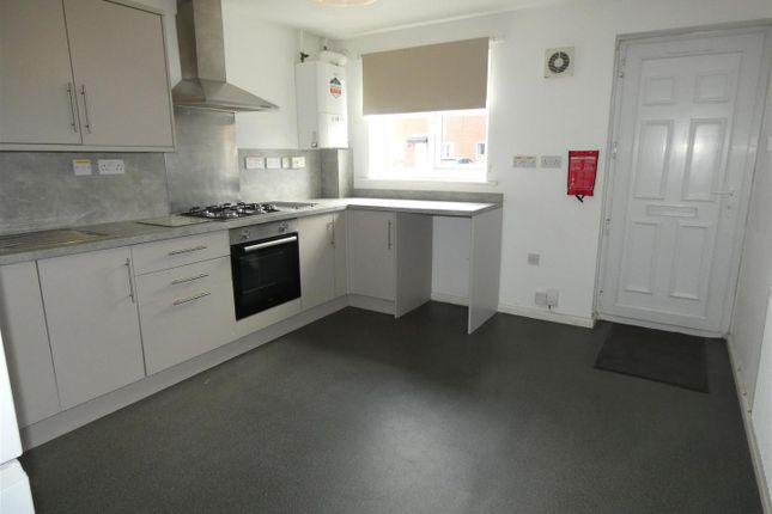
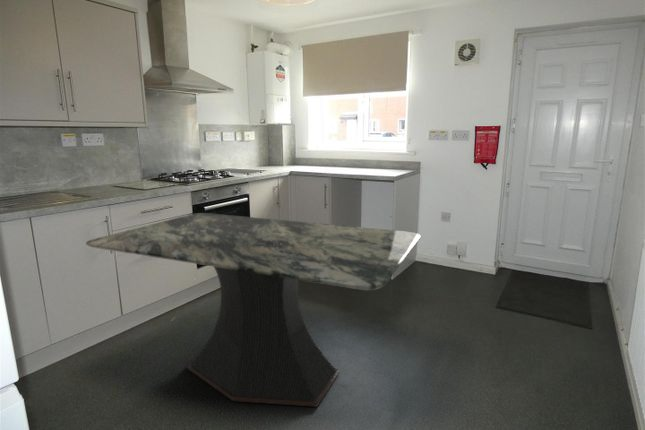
+ dining table (261, 306)
